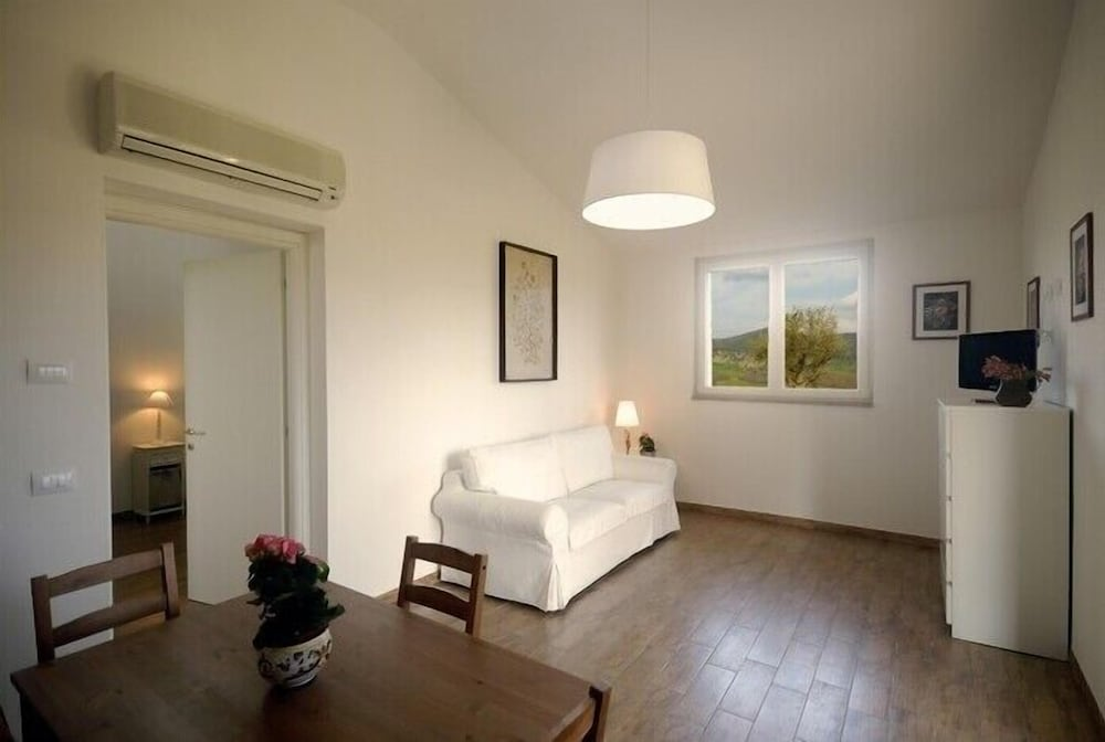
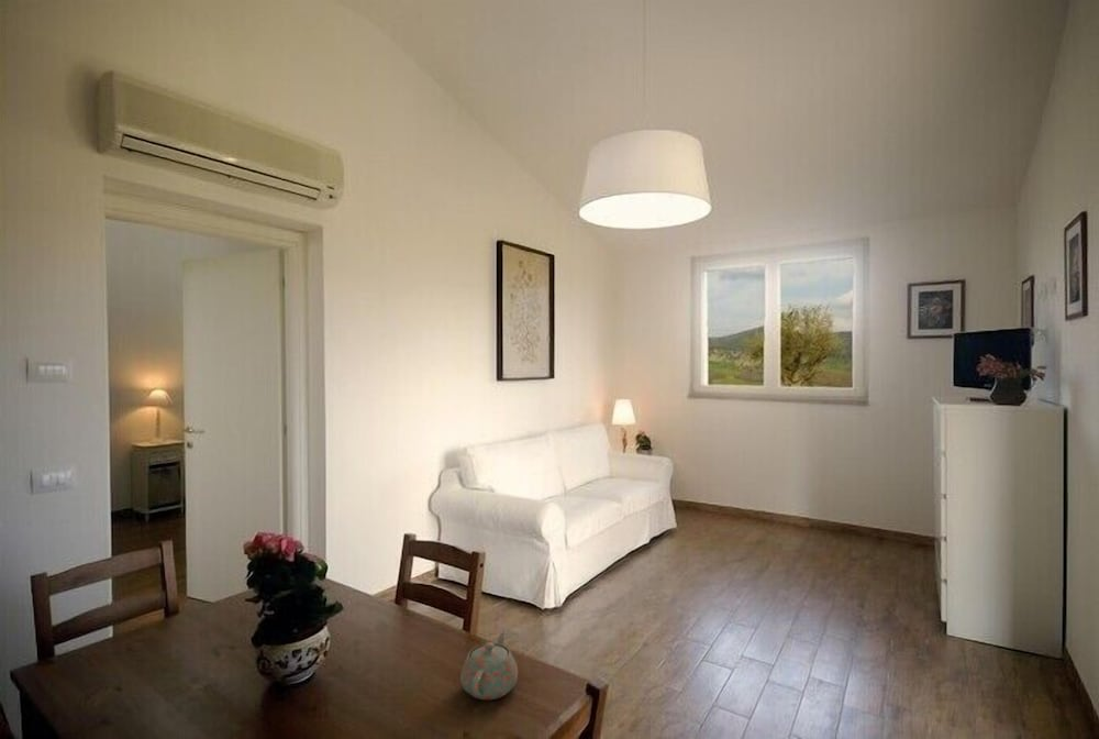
+ teapot (490, 664)
